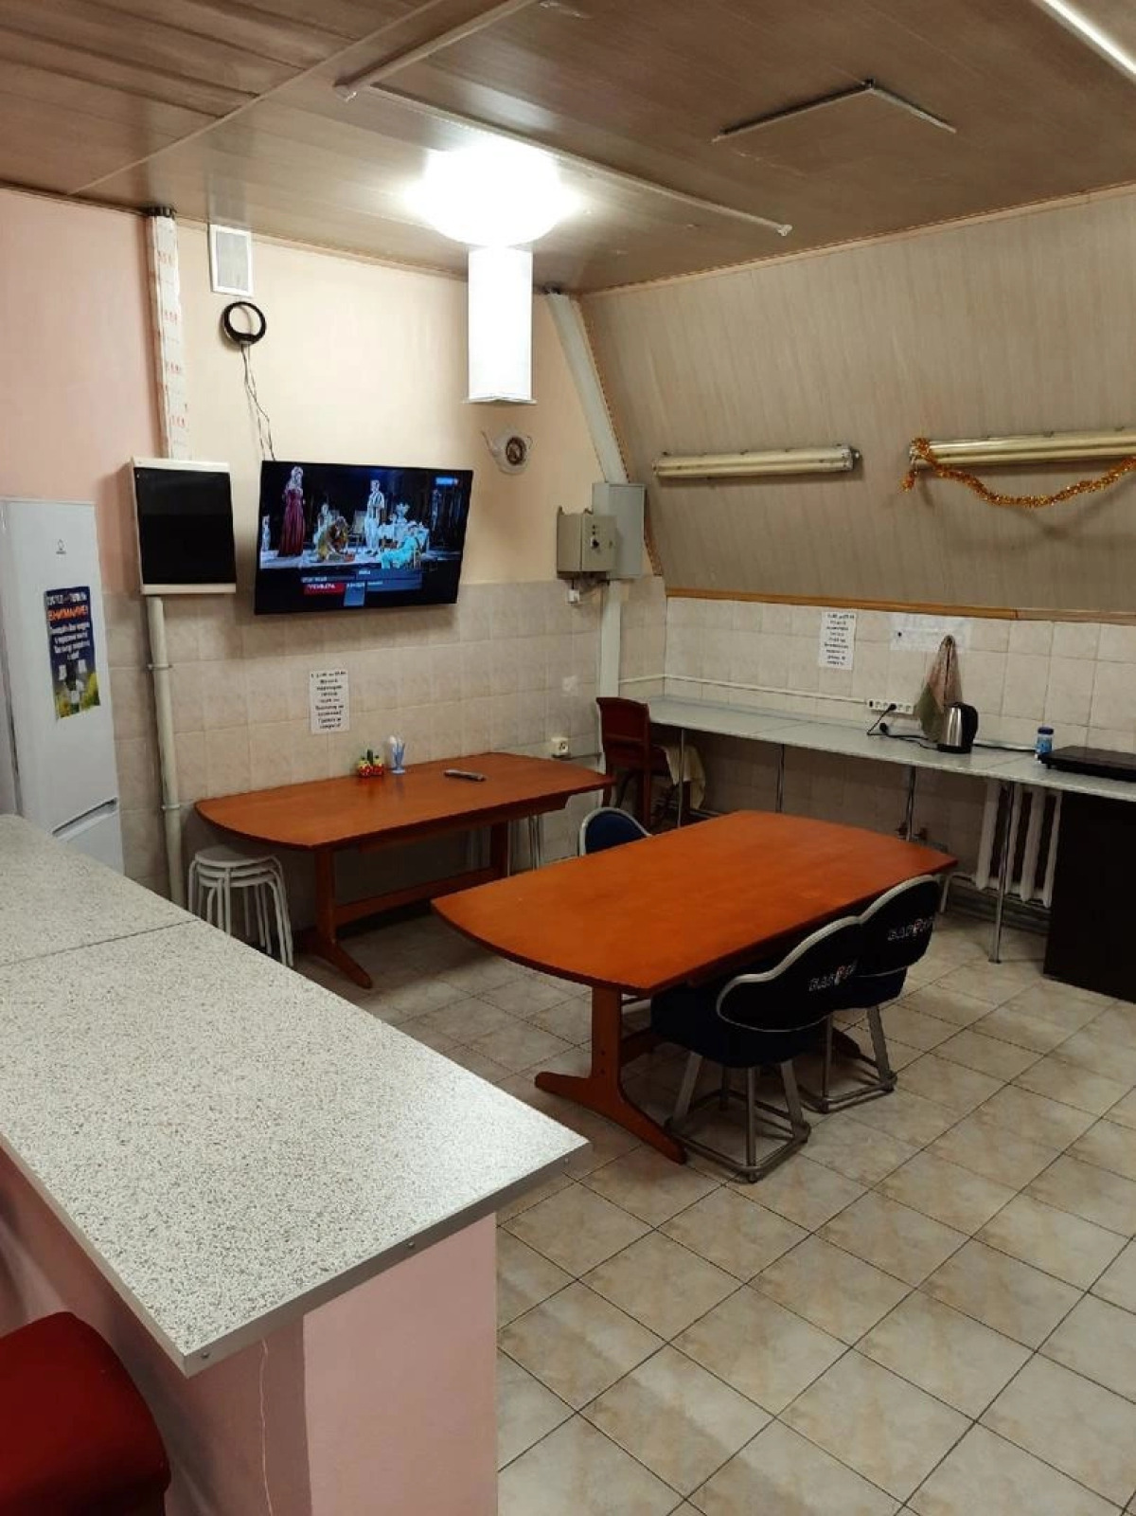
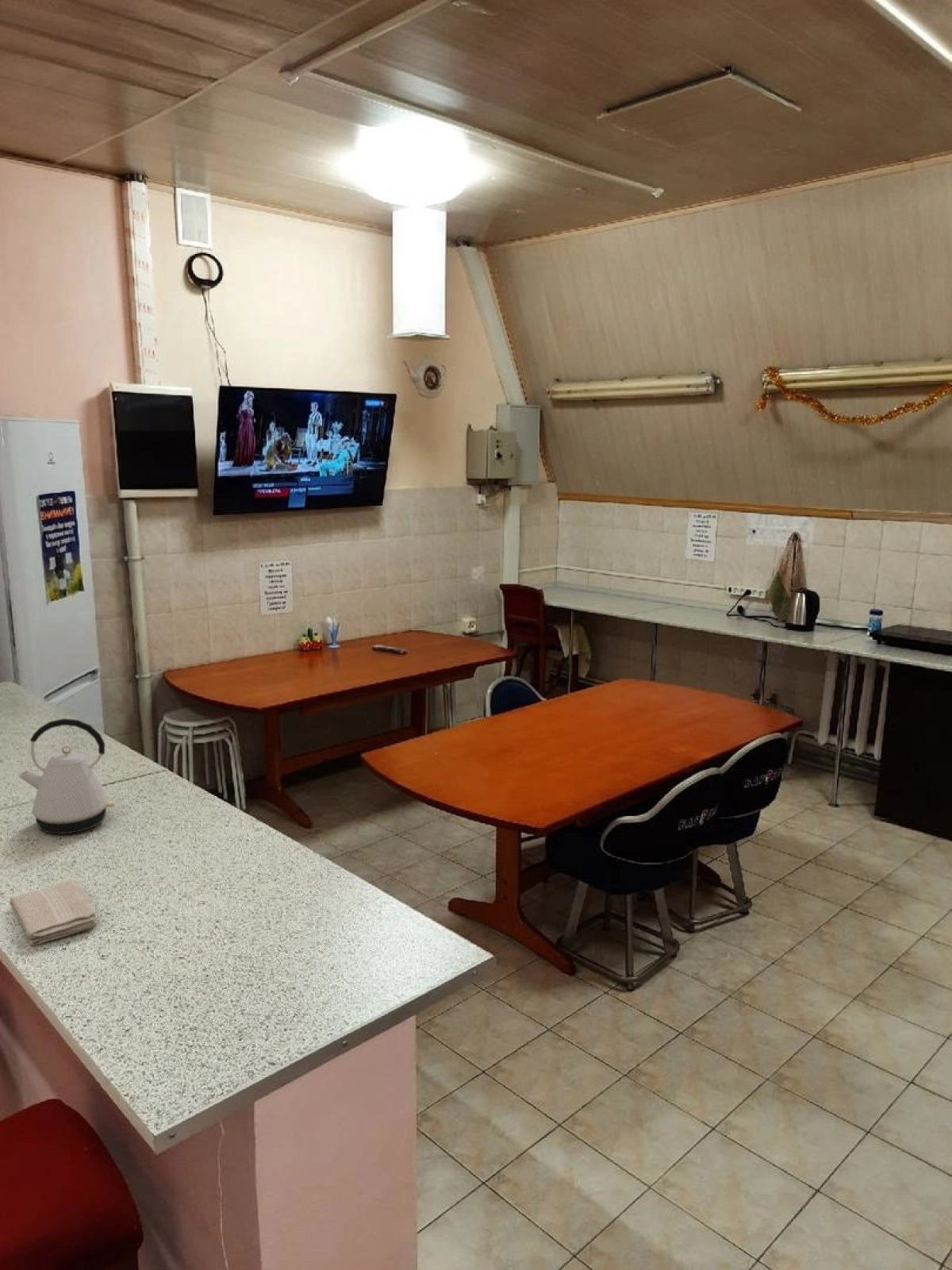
+ washcloth (53, 909)
+ kettle (65, 772)
